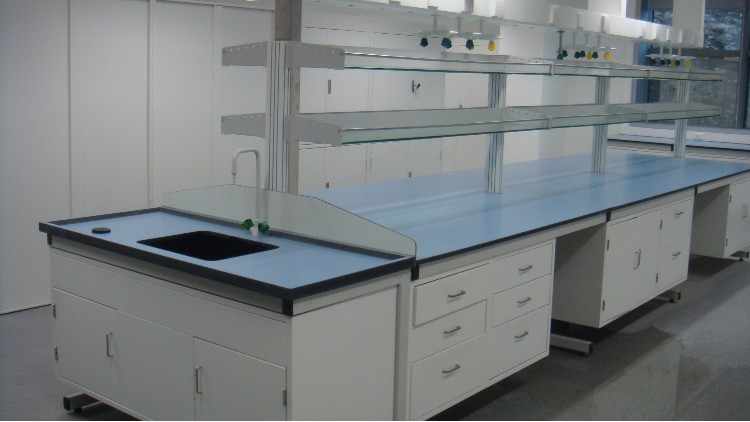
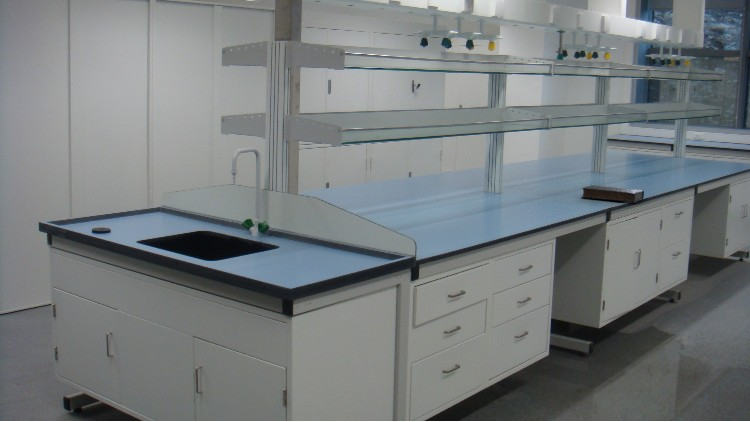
+ book (612, 193)
